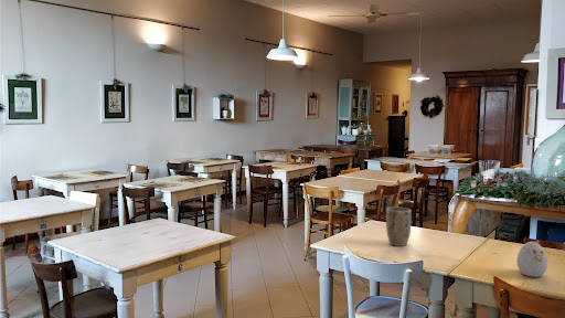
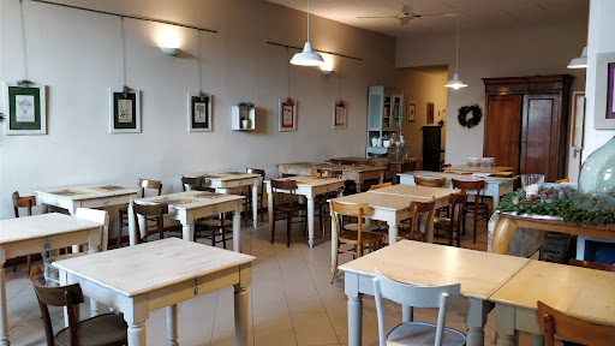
- plant pot (397, 226)
- decorative egg (532, 257)
